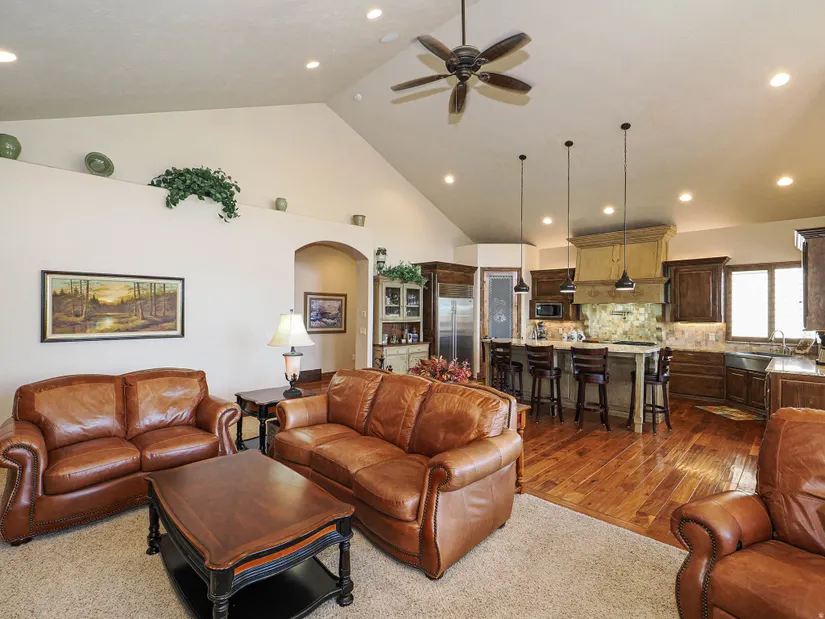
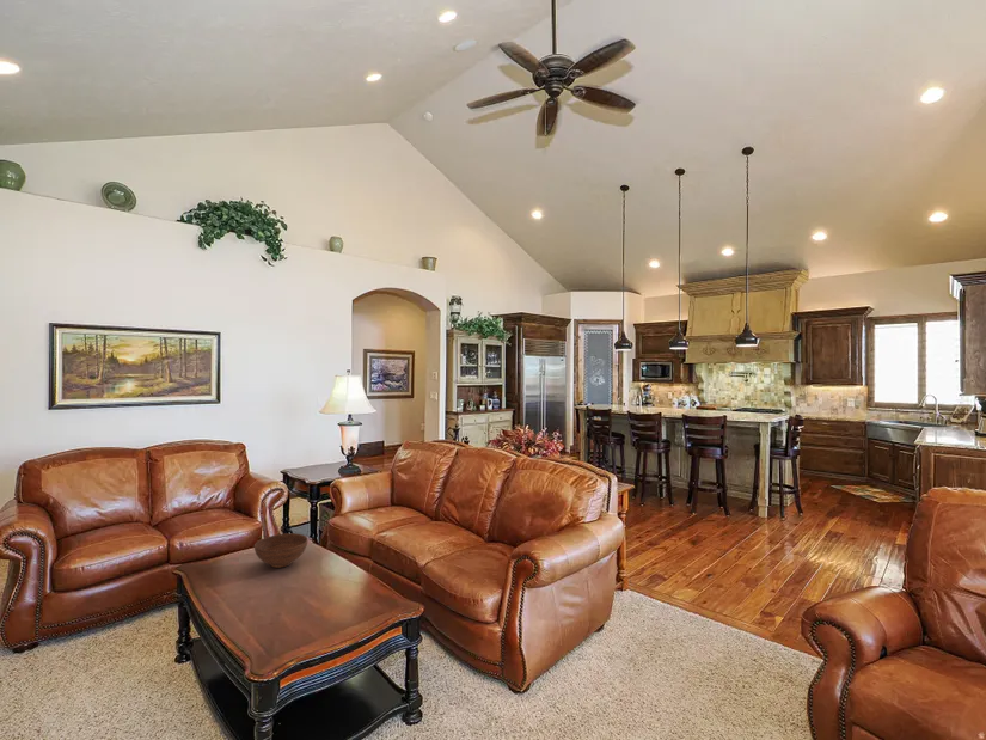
+ bowl (281, 552)
